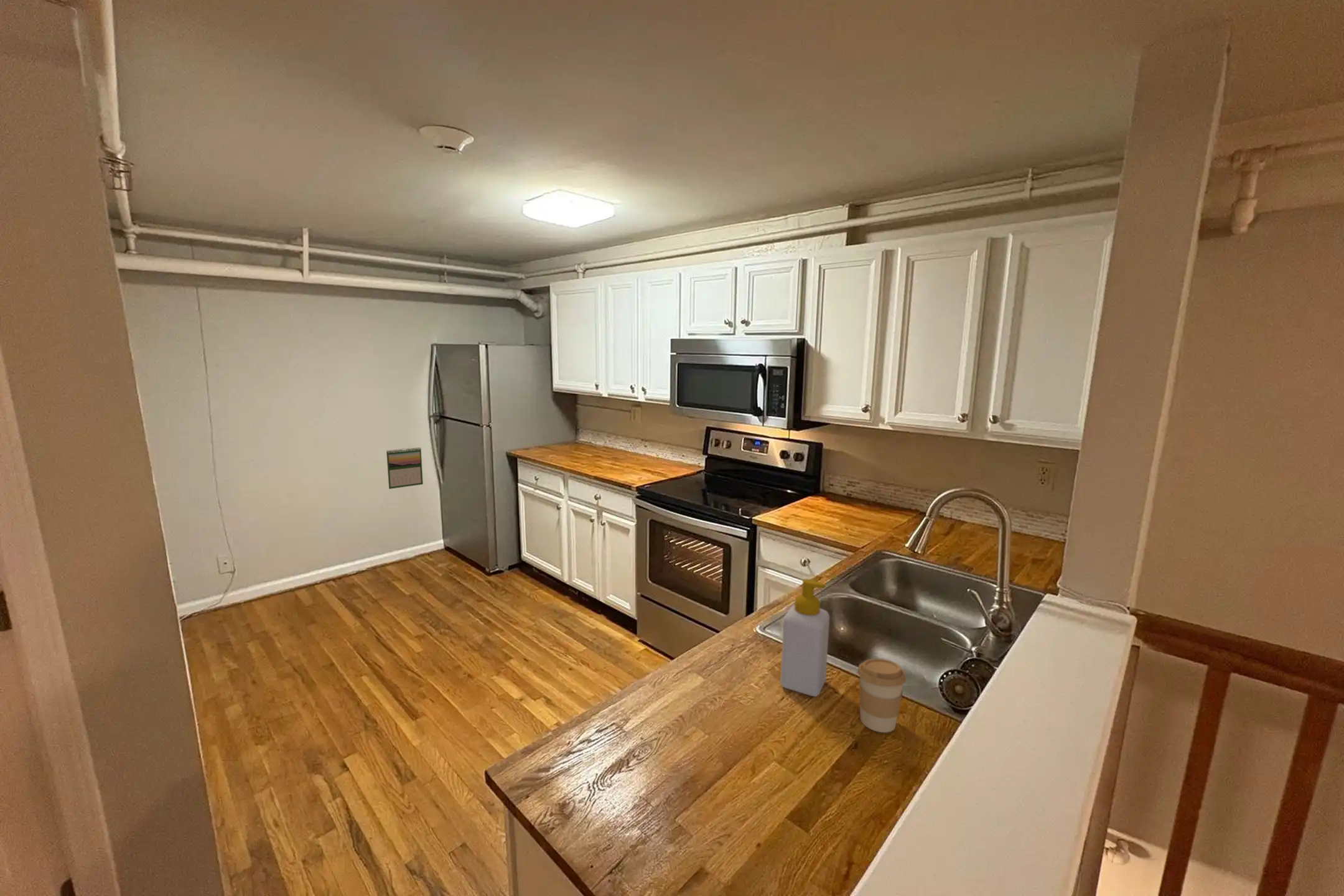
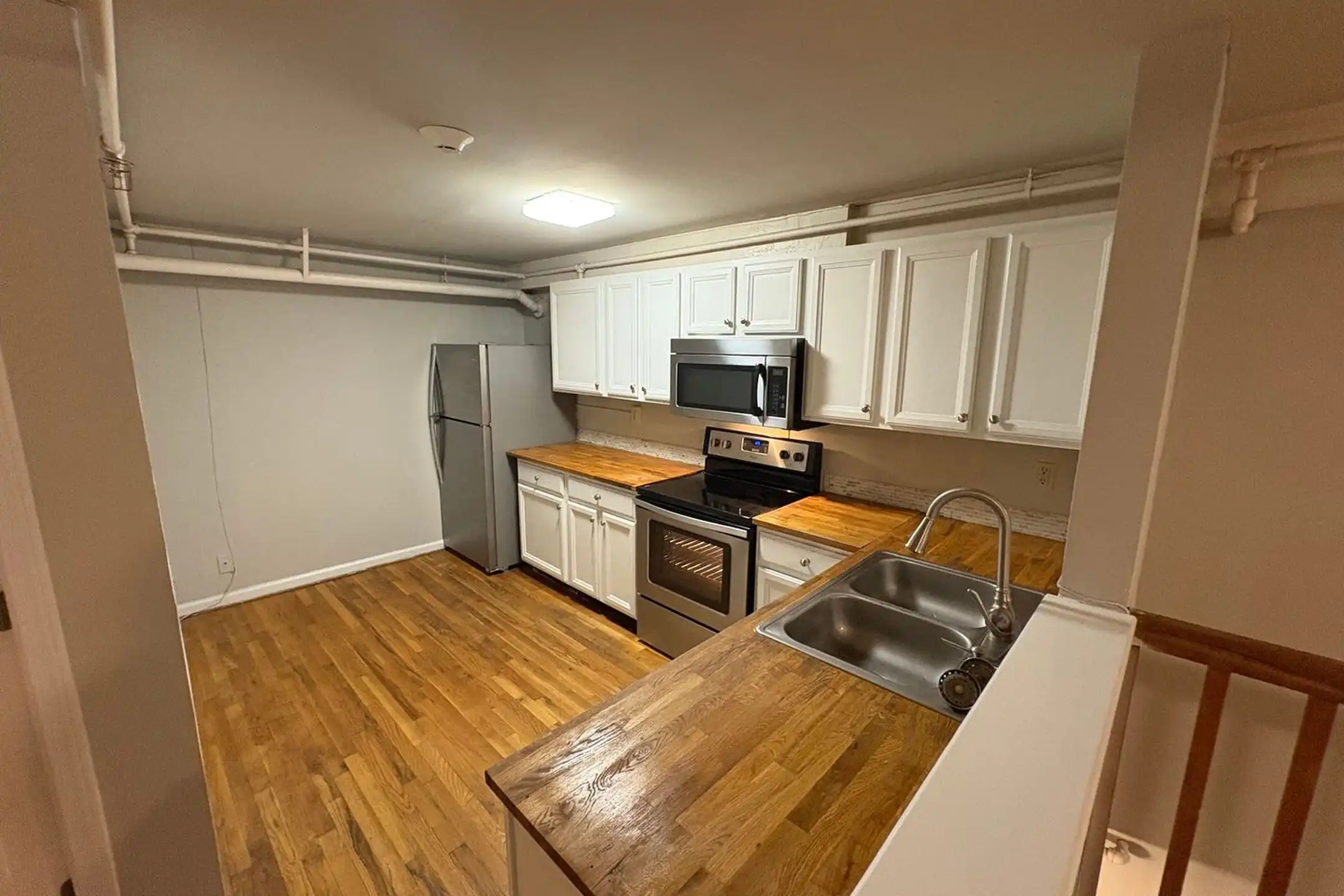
- soap bottle (806, 633)
- calendar (405, 467)
- coffee cup (880, 693)
